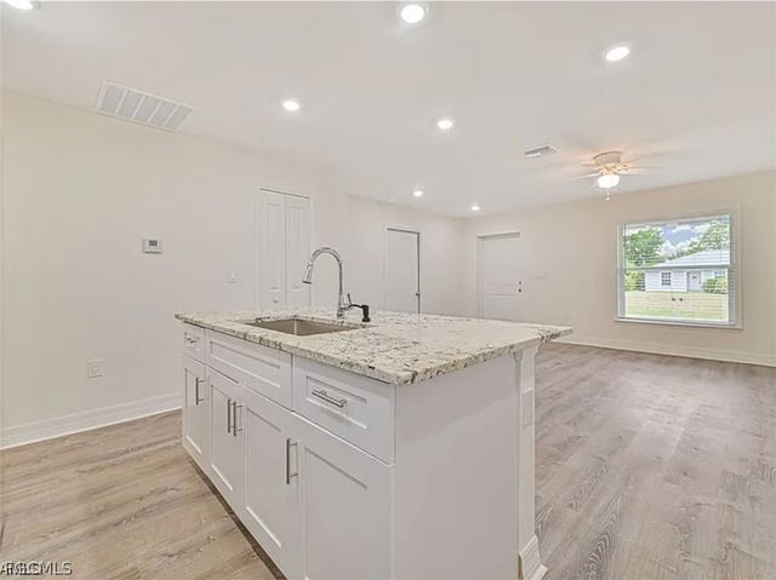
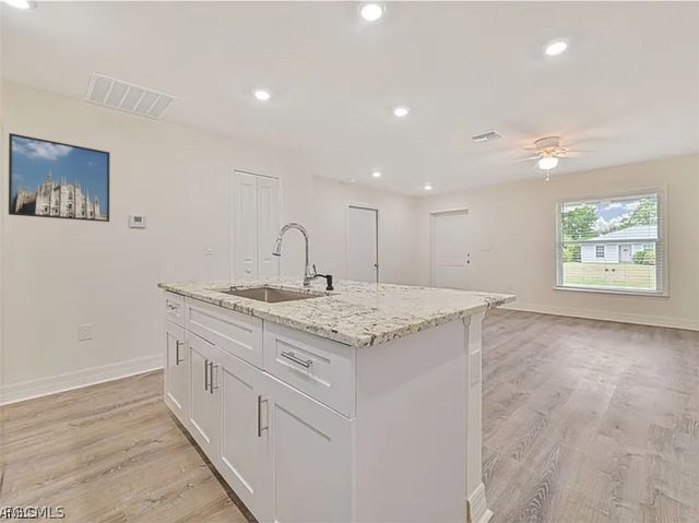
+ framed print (62, 180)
